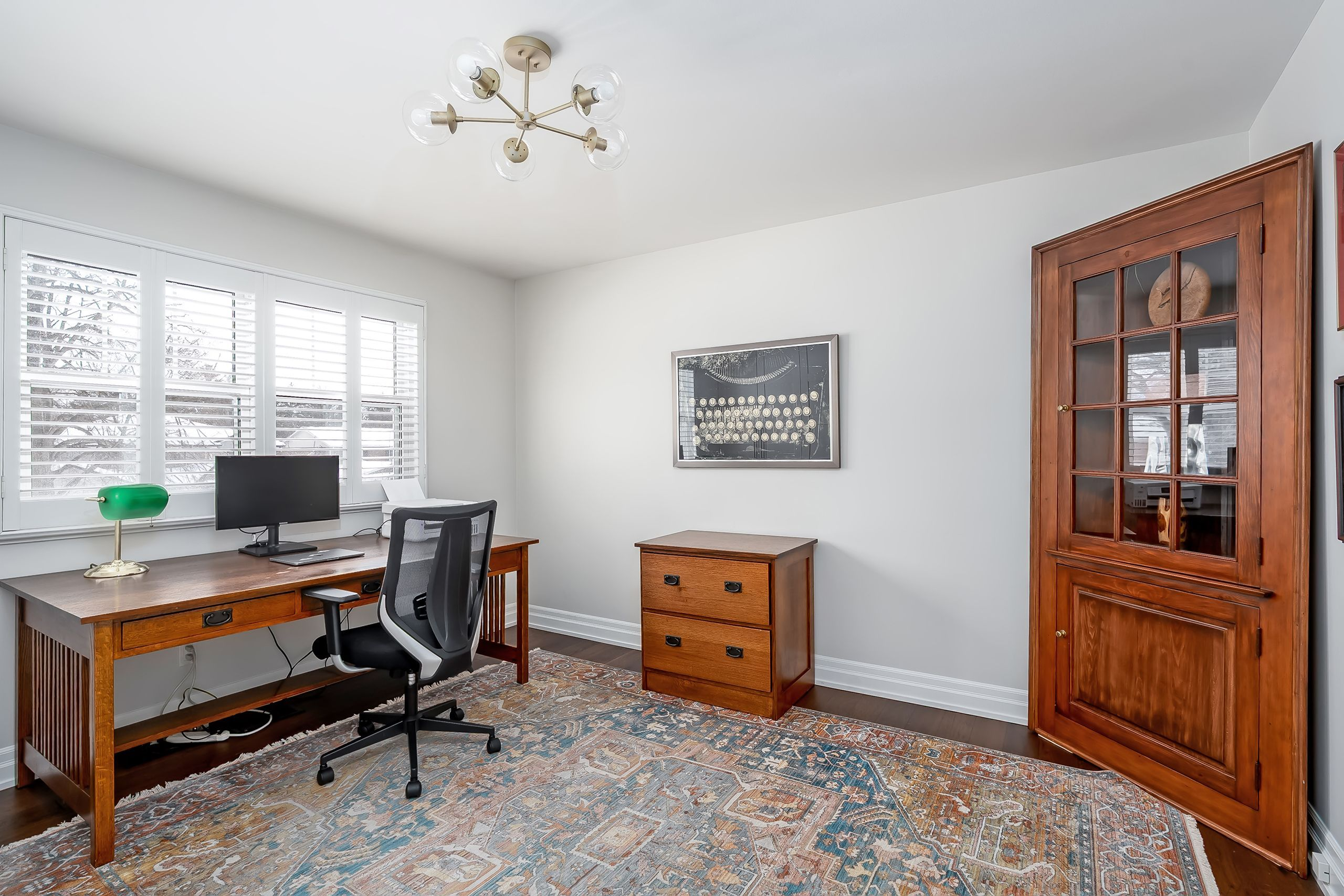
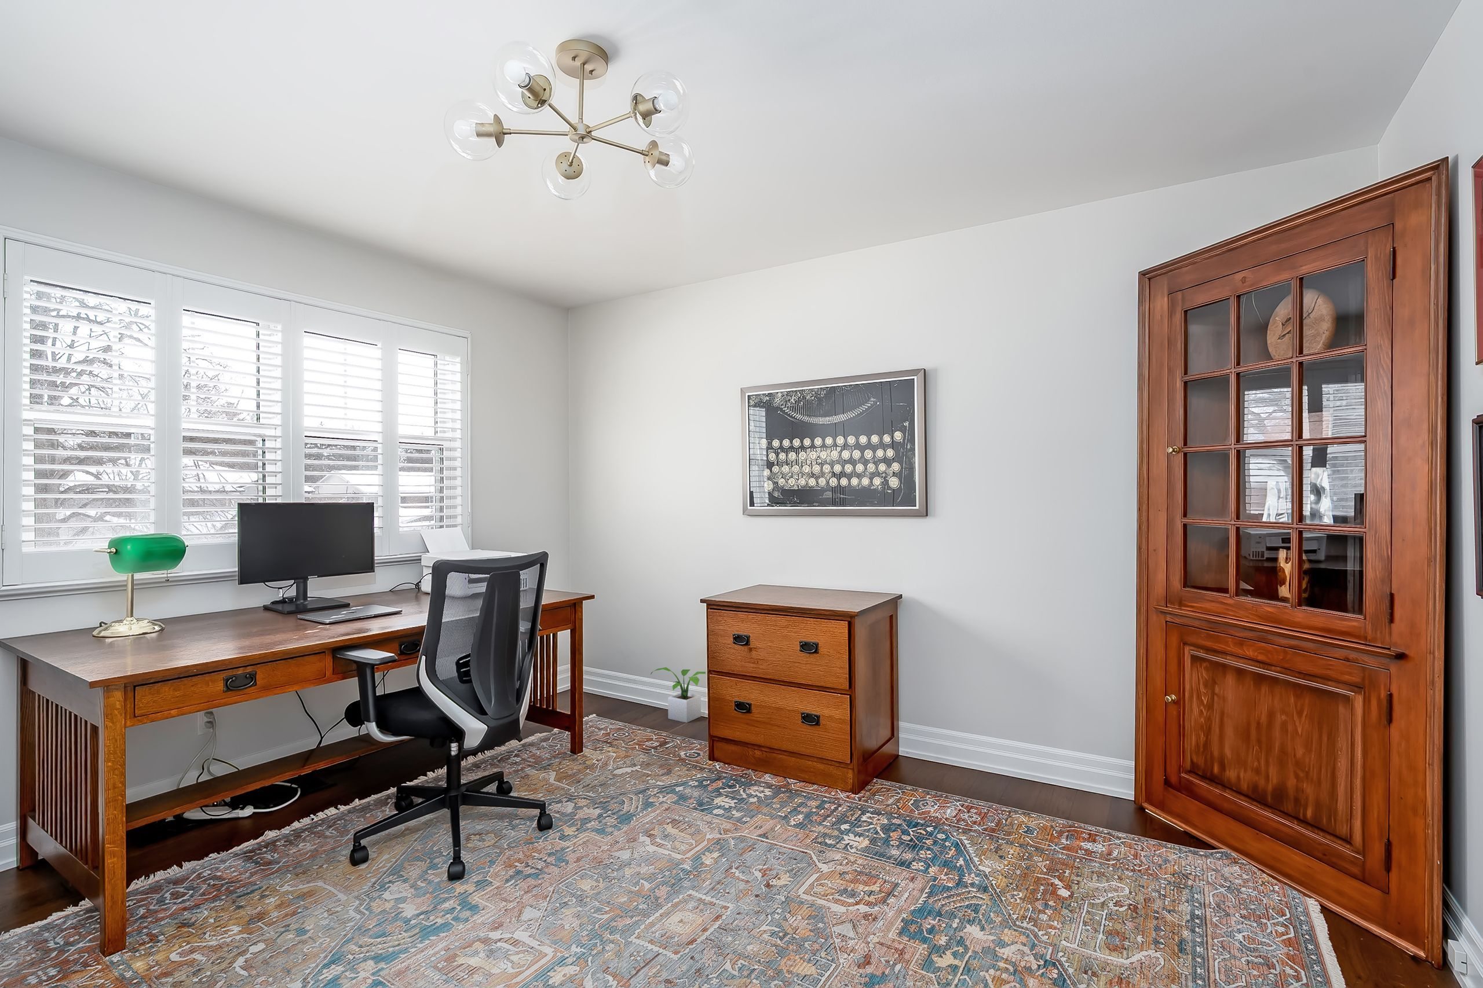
+ potted plant (682, 692)
